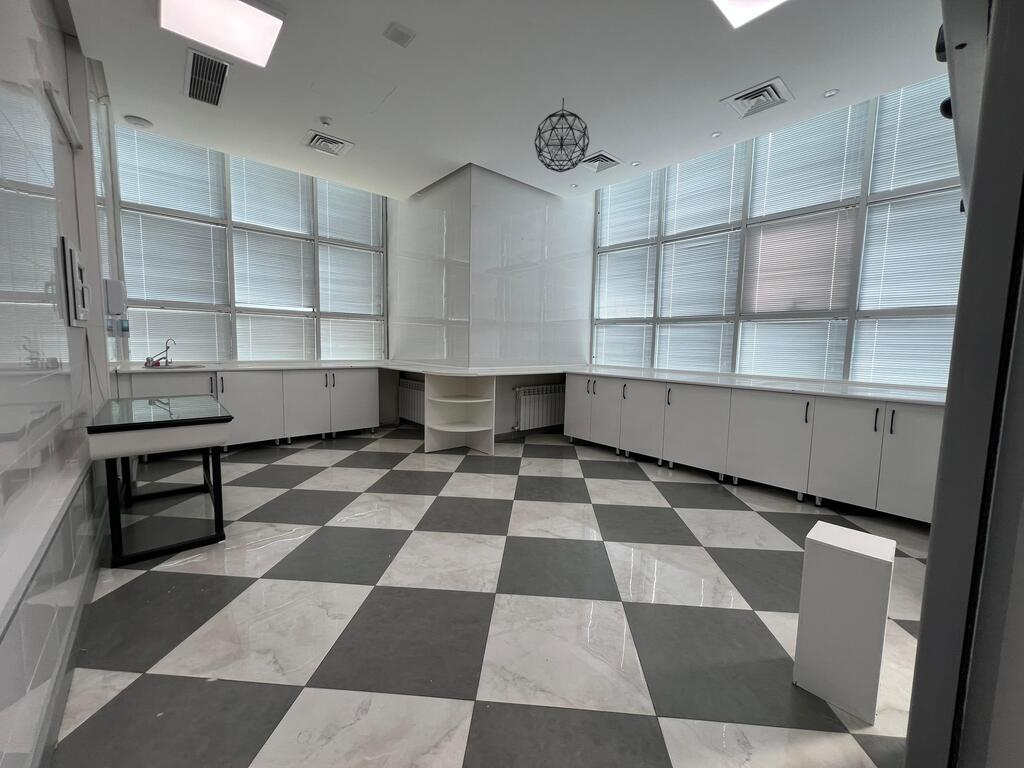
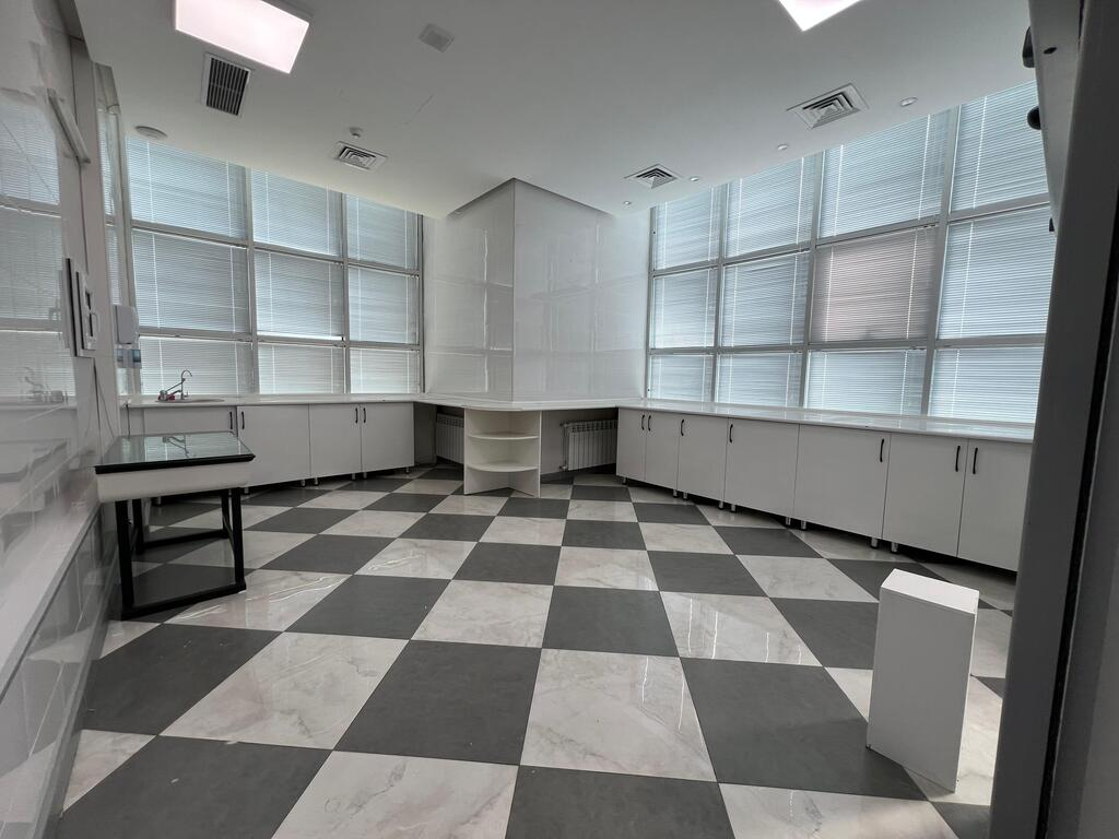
- pendant light (562, 134)
